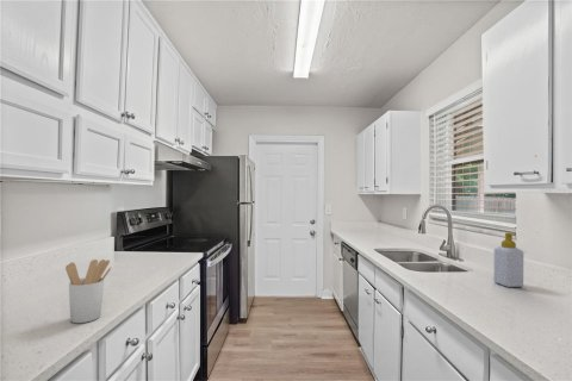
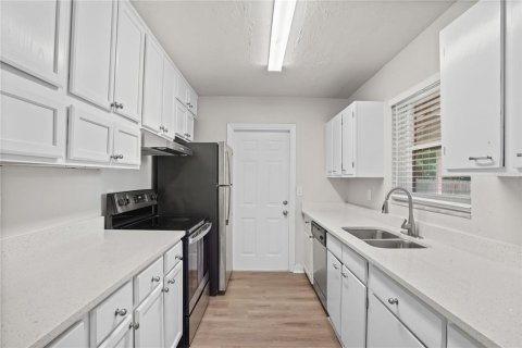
- utensil holder (91, 287)
- soap bottle (508, 258)
